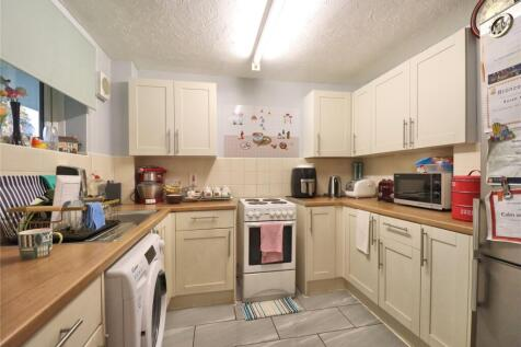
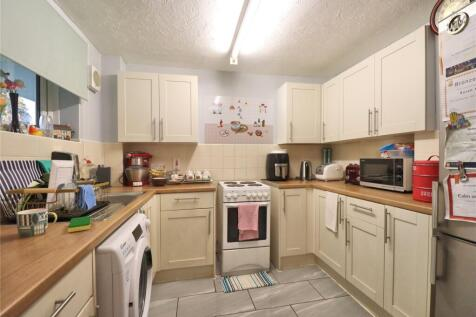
+ dish sponge (80, 223)
